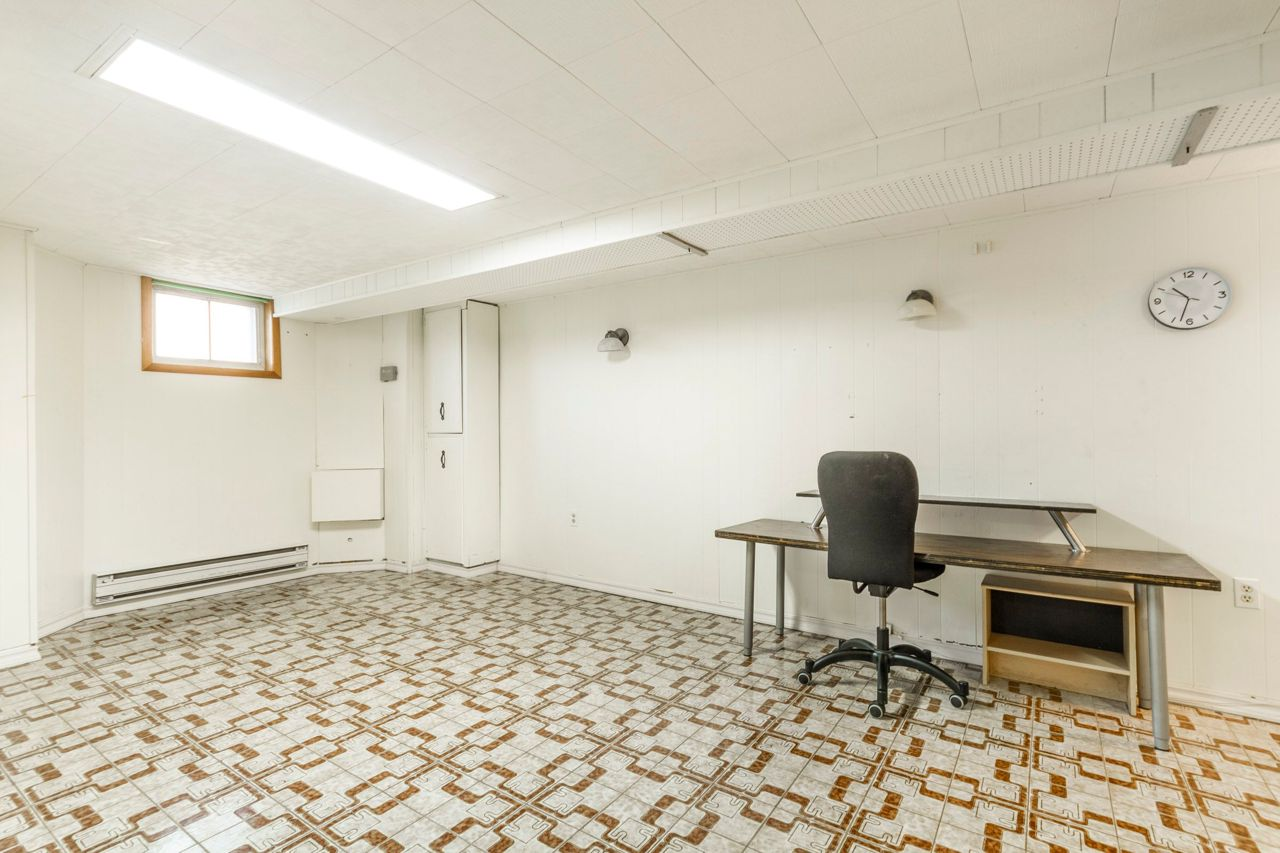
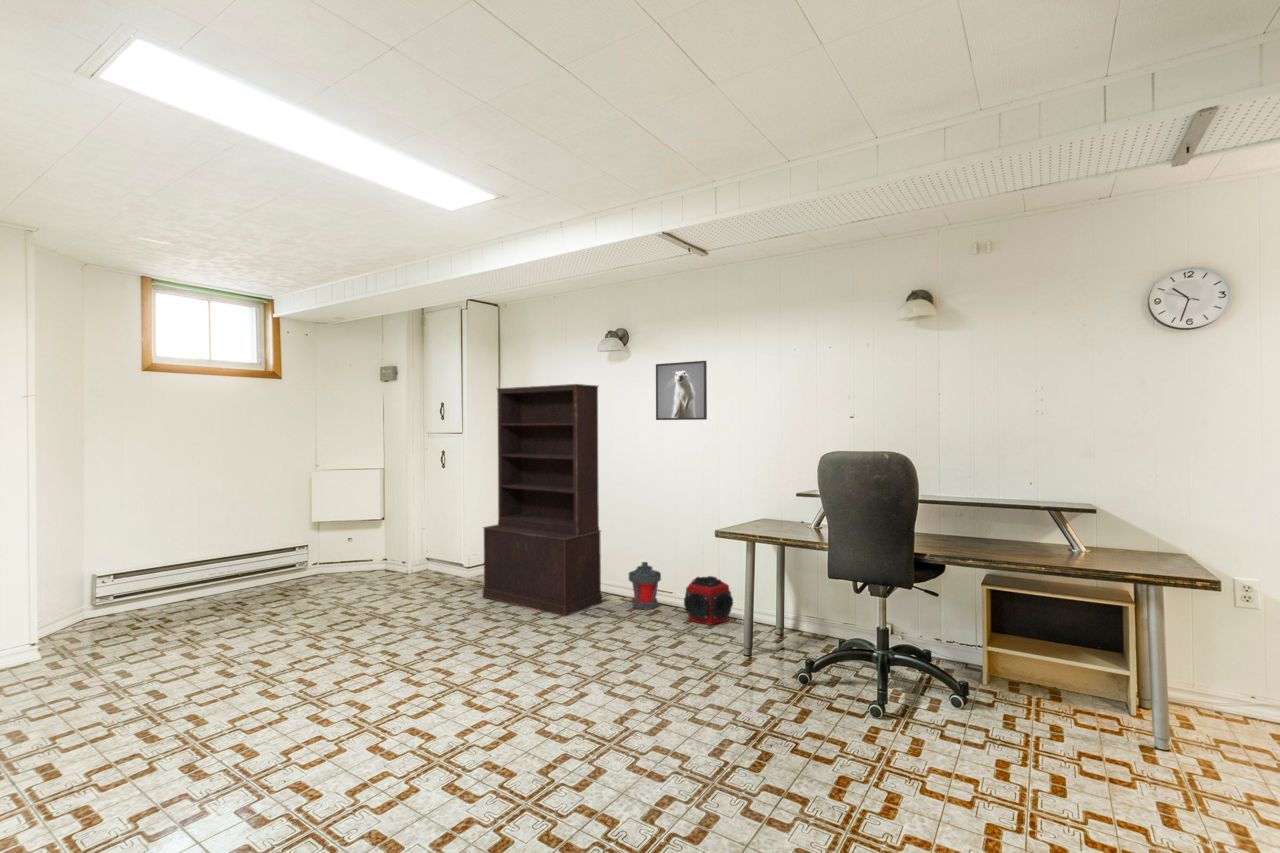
+ lantern (644, 584)
+ bookcase (540, 493)
+ speaker (708, 598)
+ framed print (680, 391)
